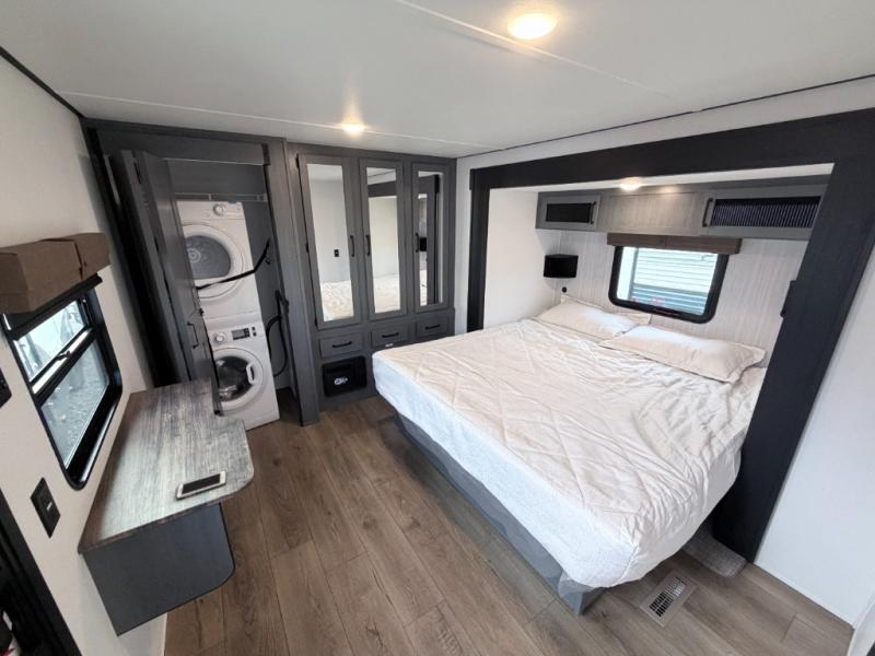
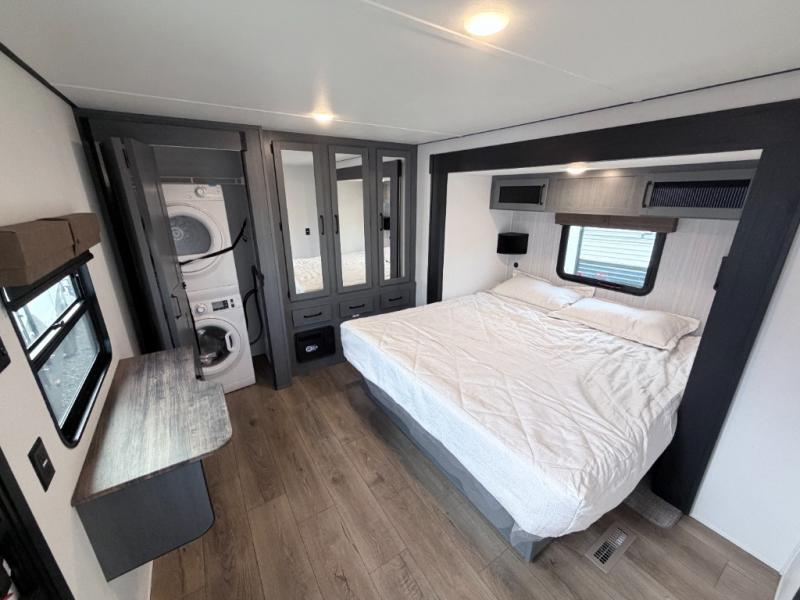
- cell phone (202, 484)
